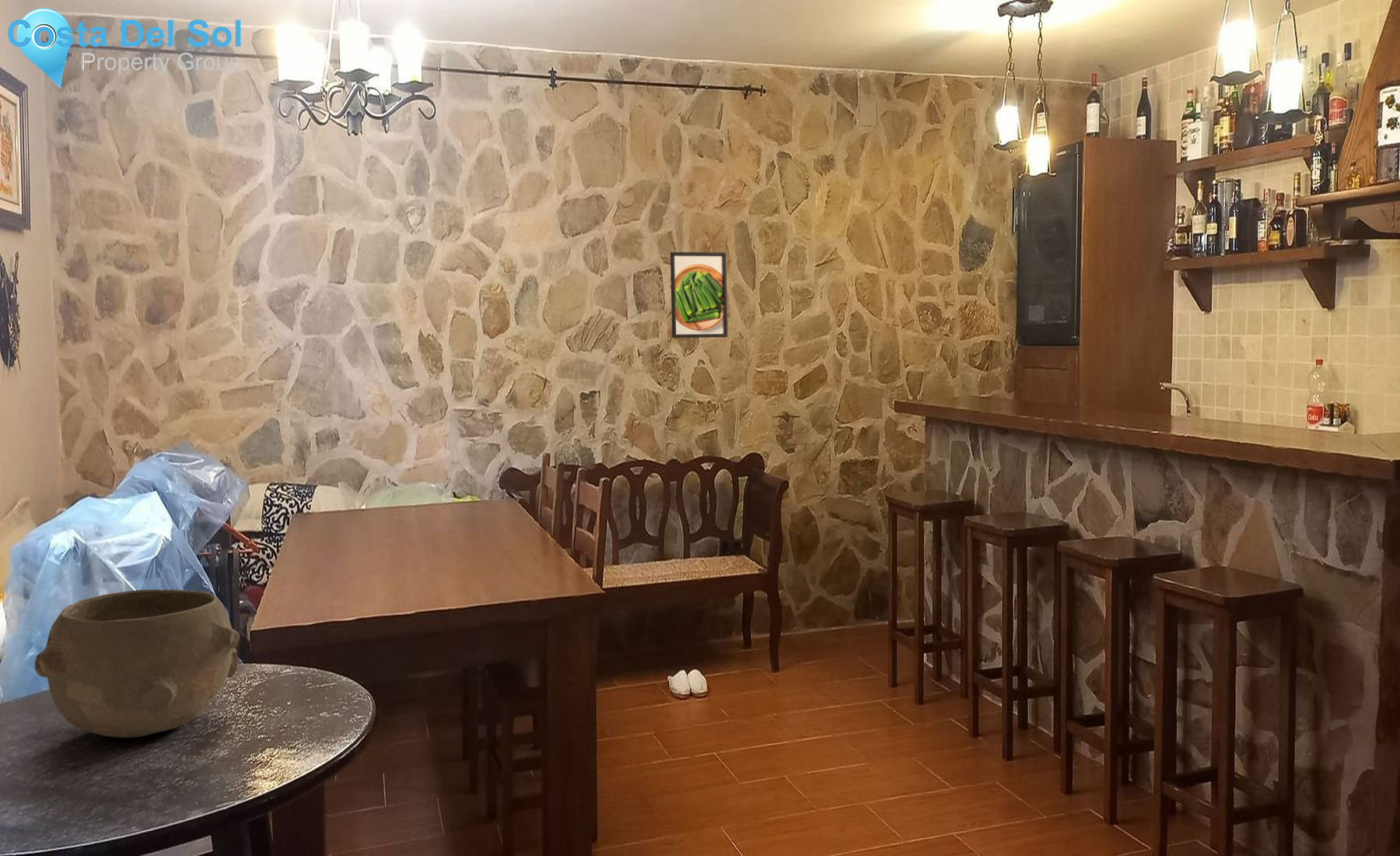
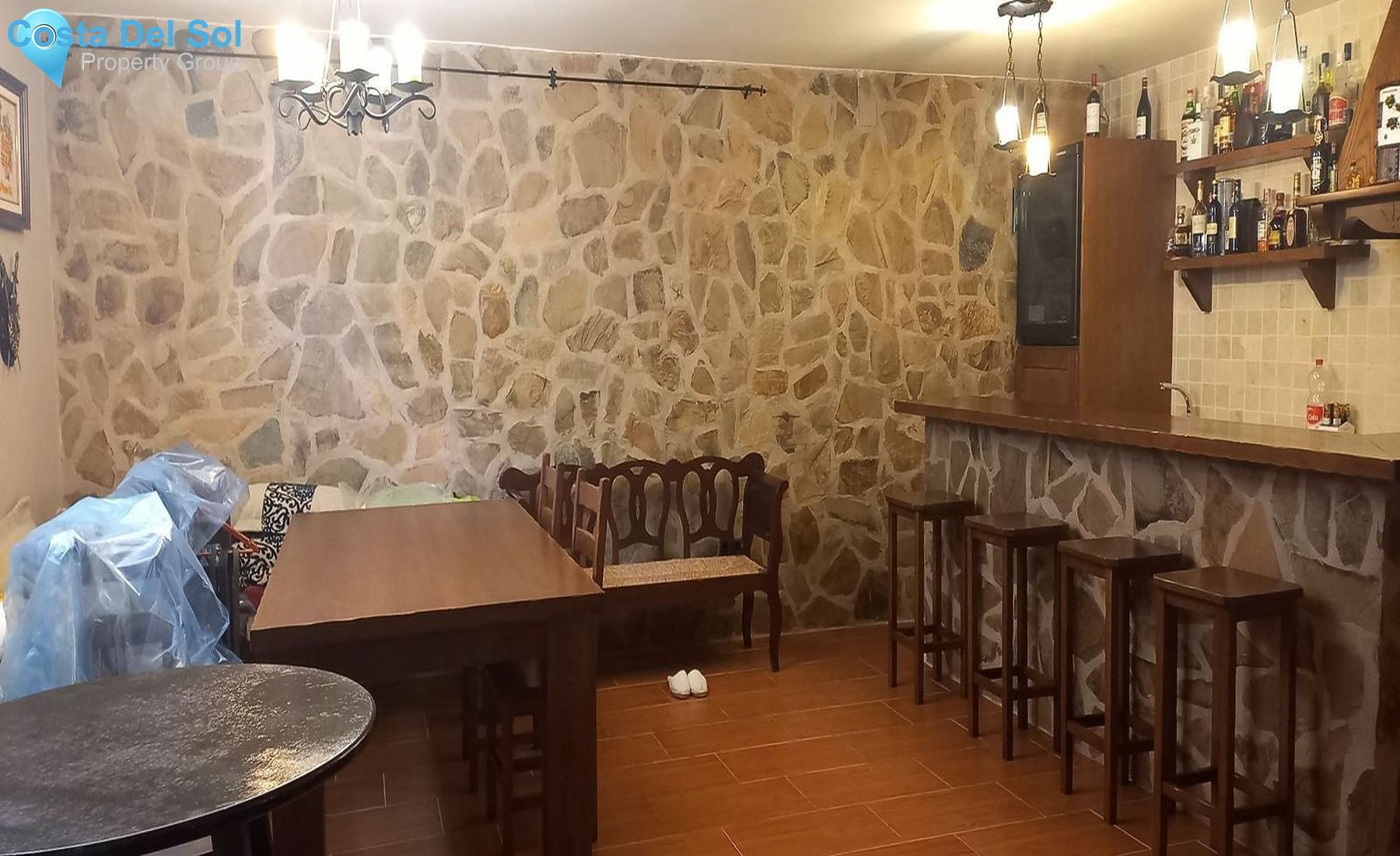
- bowl (143, 664)
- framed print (698, 295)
